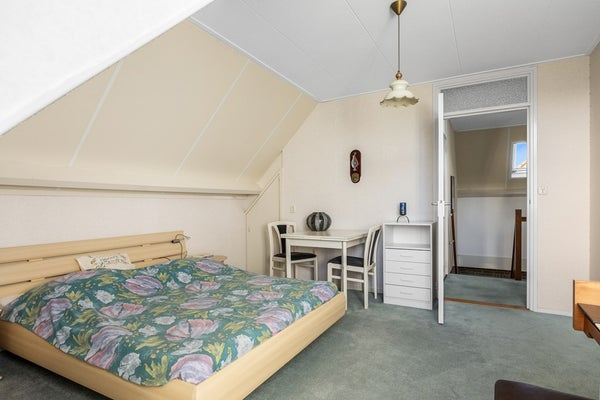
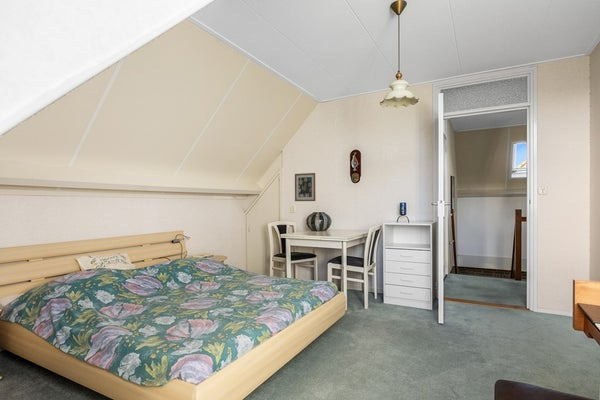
+ wall art (304, 187)
